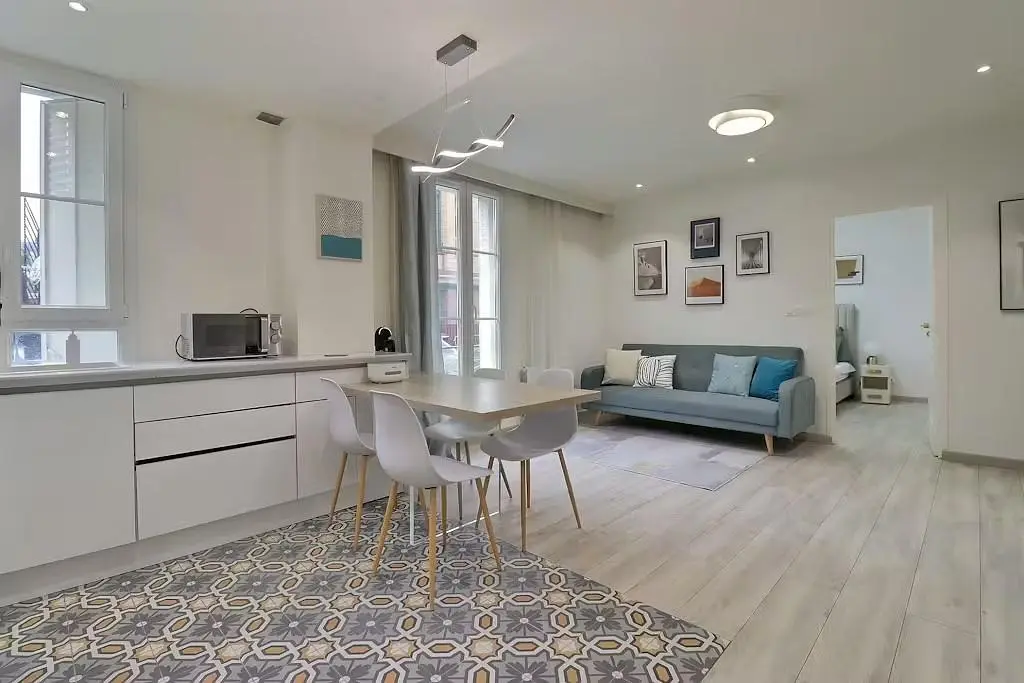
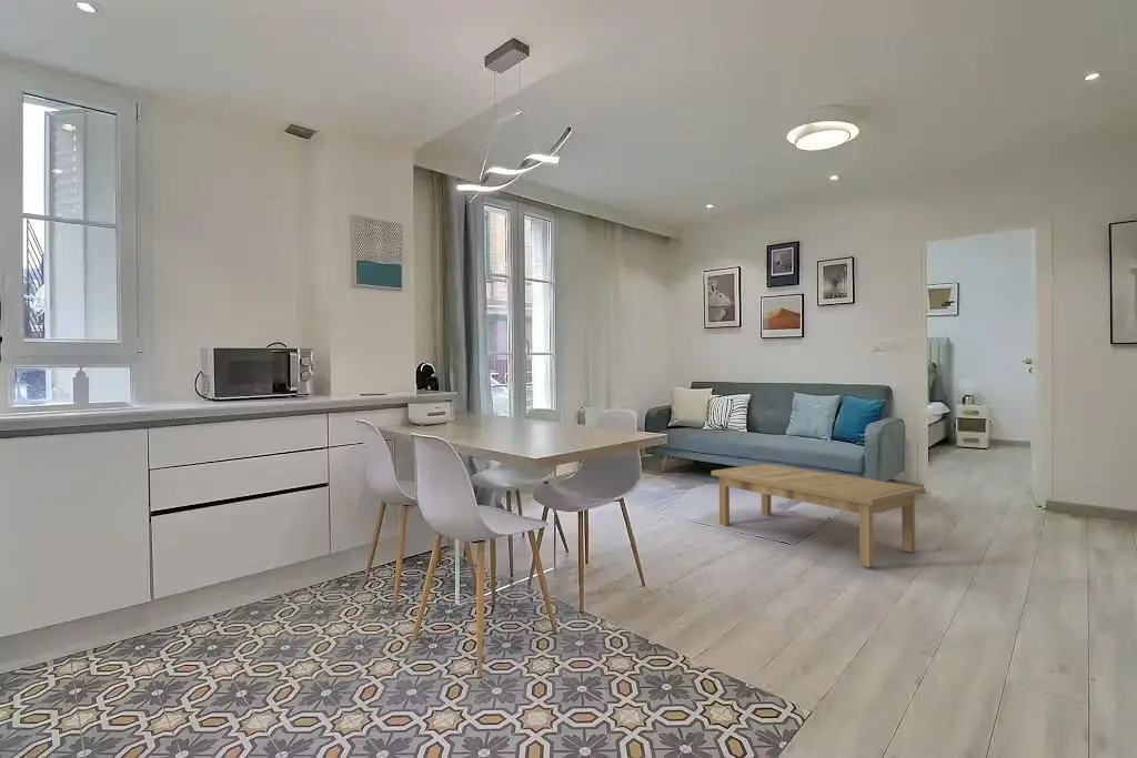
+ coffee table (811, 503)
